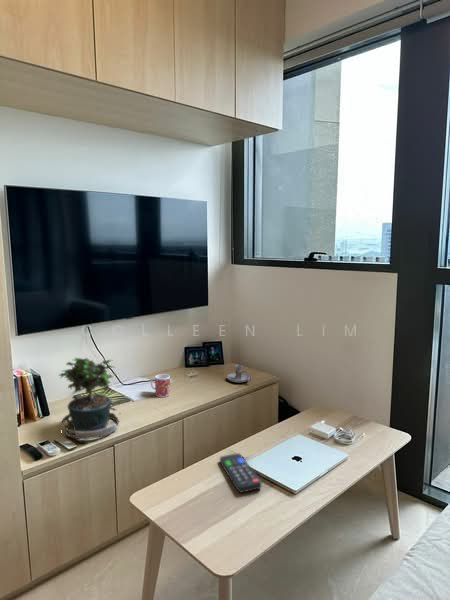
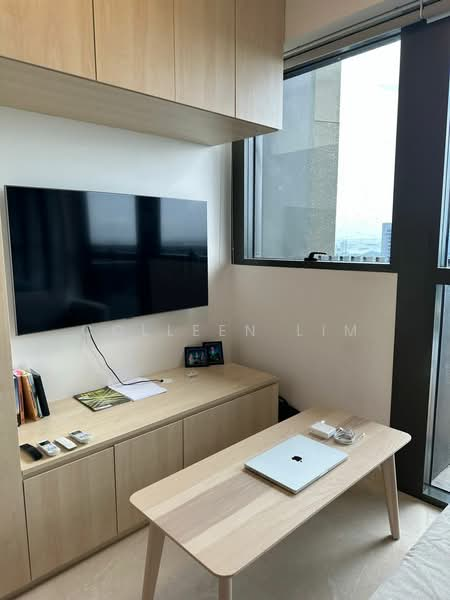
- candle holder (240, 373)
- remote control (239, 471)
- mug (160, 384)
- potted plant (86, 390)
